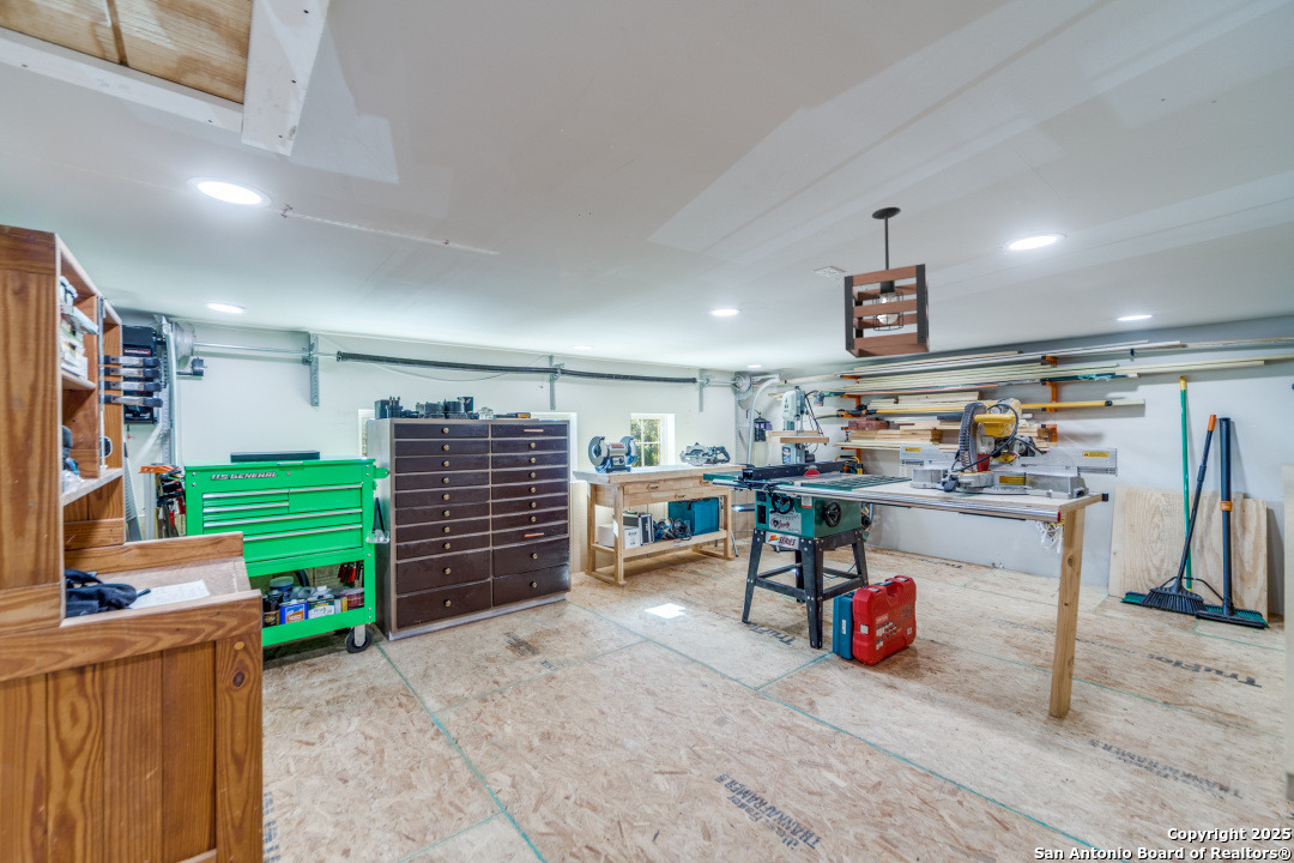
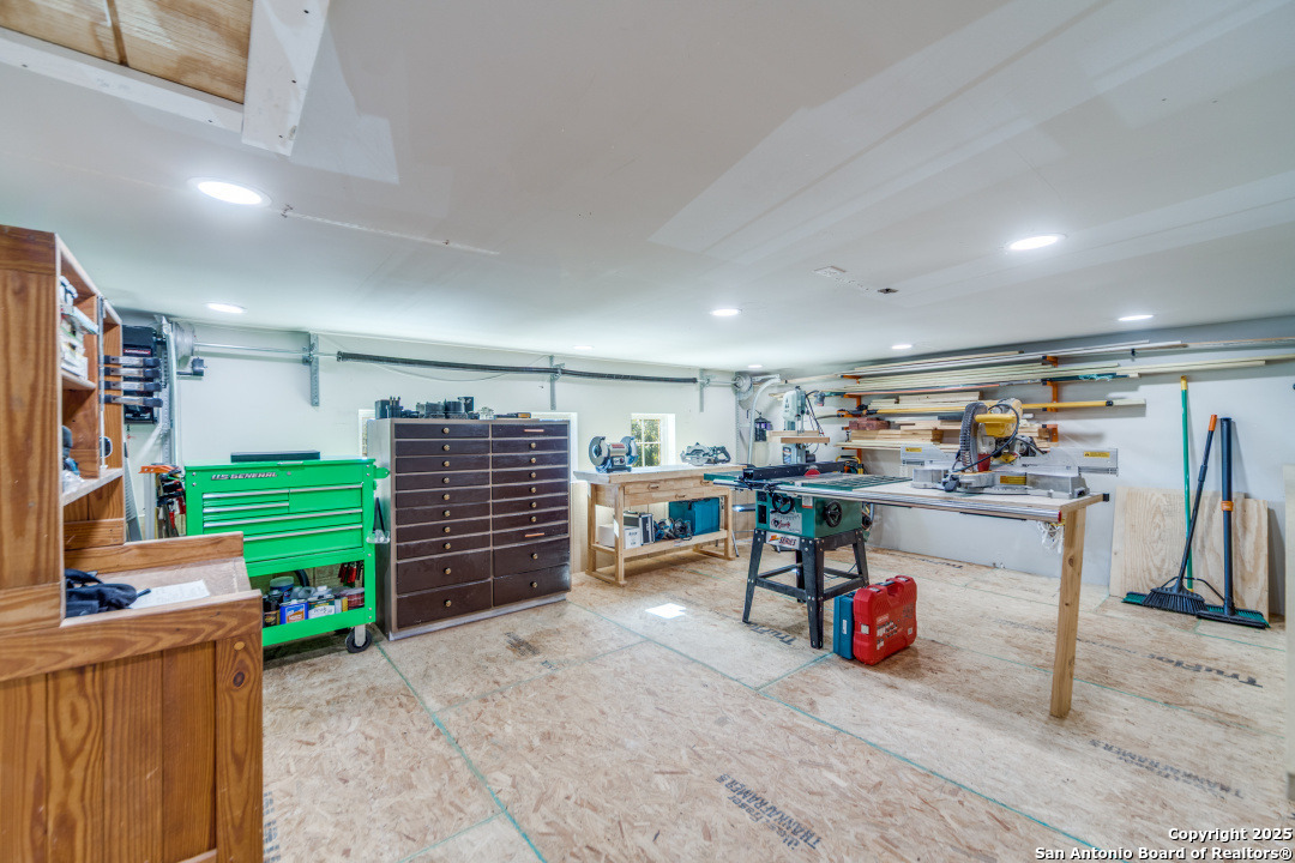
- pendant light (887, 282)
